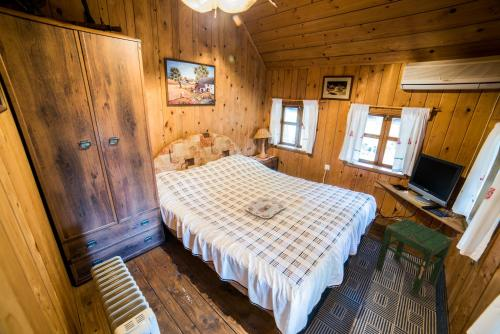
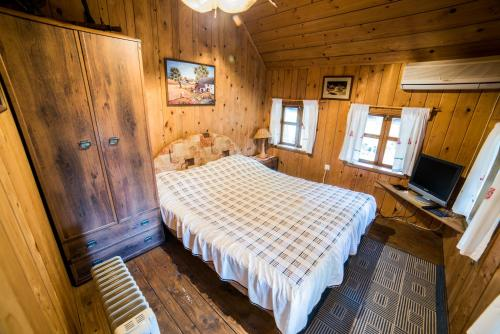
- serving tray (265, 207)
- stool (408, 258)
